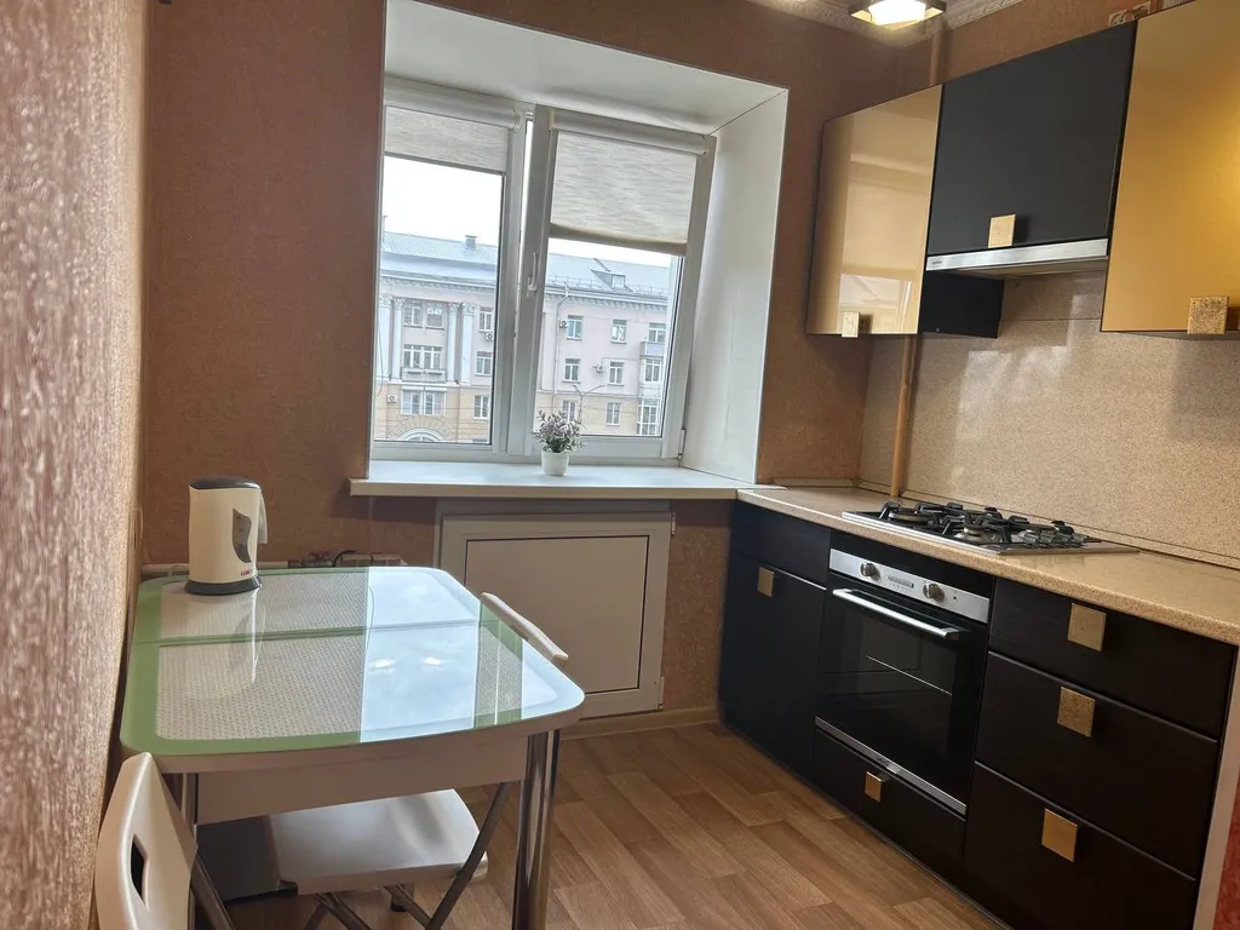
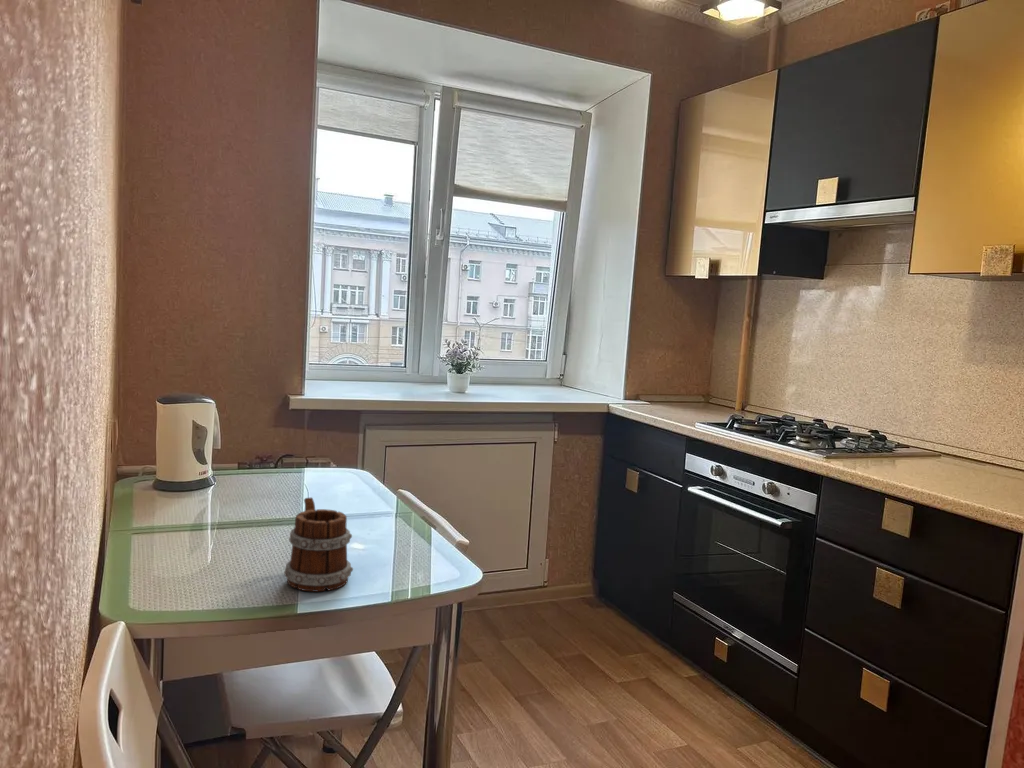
+ mug (316, 542)
